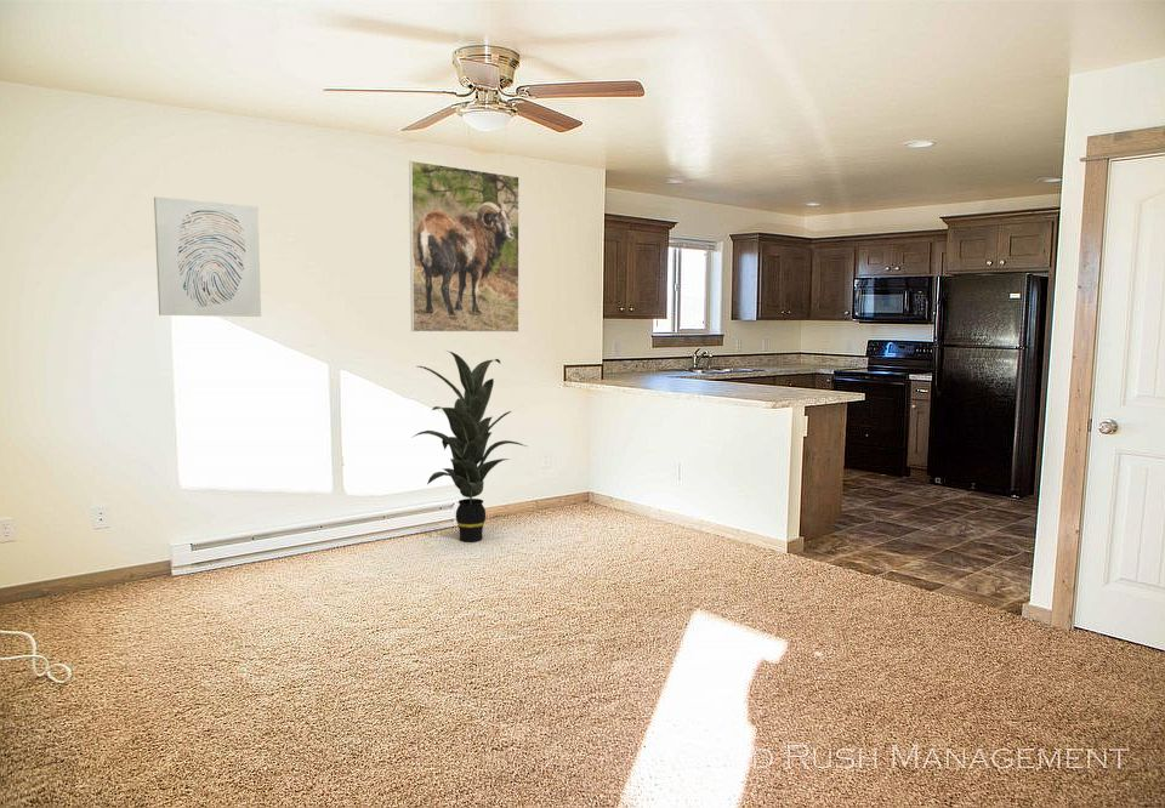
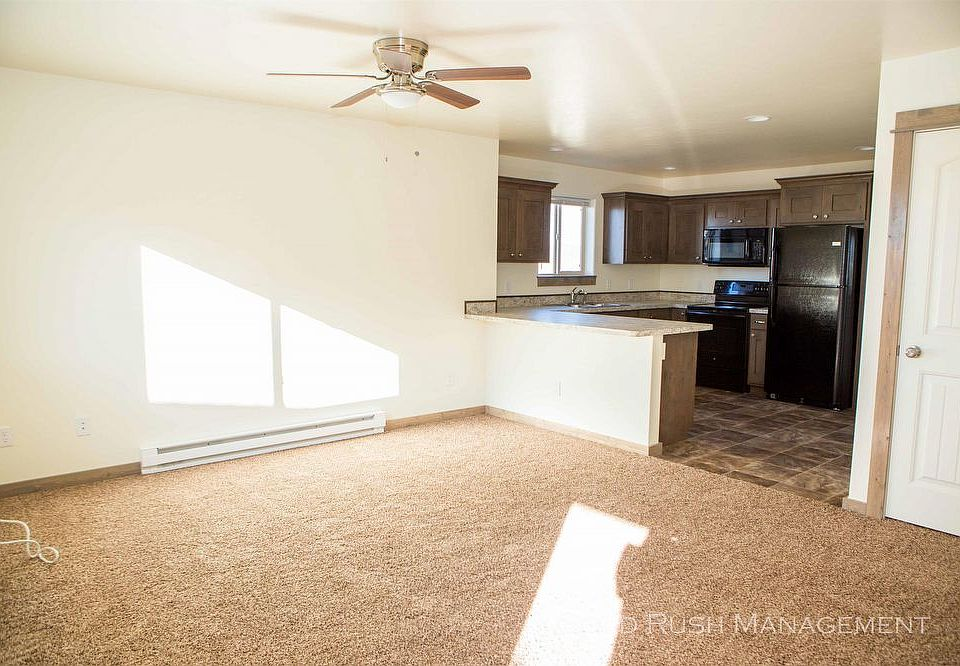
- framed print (466, 251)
- indoor plant (462, 445)
- wall art (209, 258)
